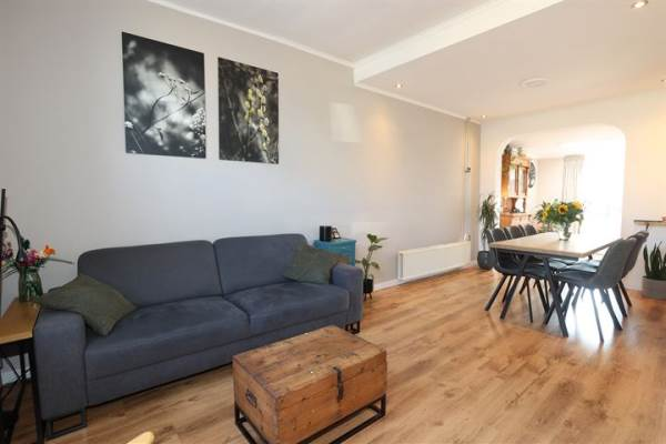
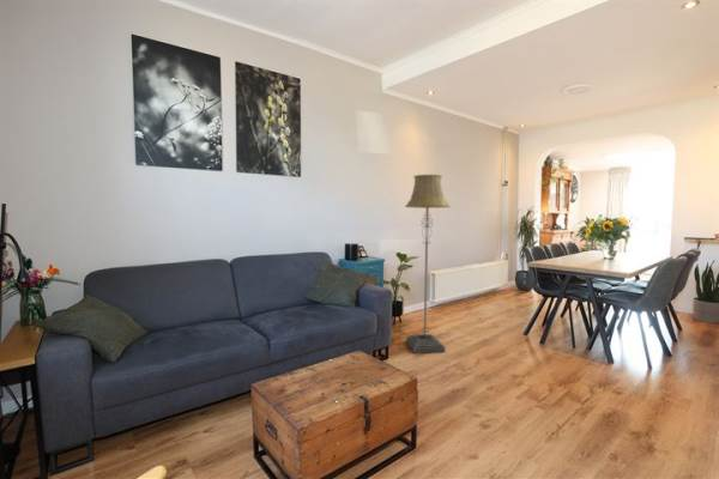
+ floor lamp (425, 262)
